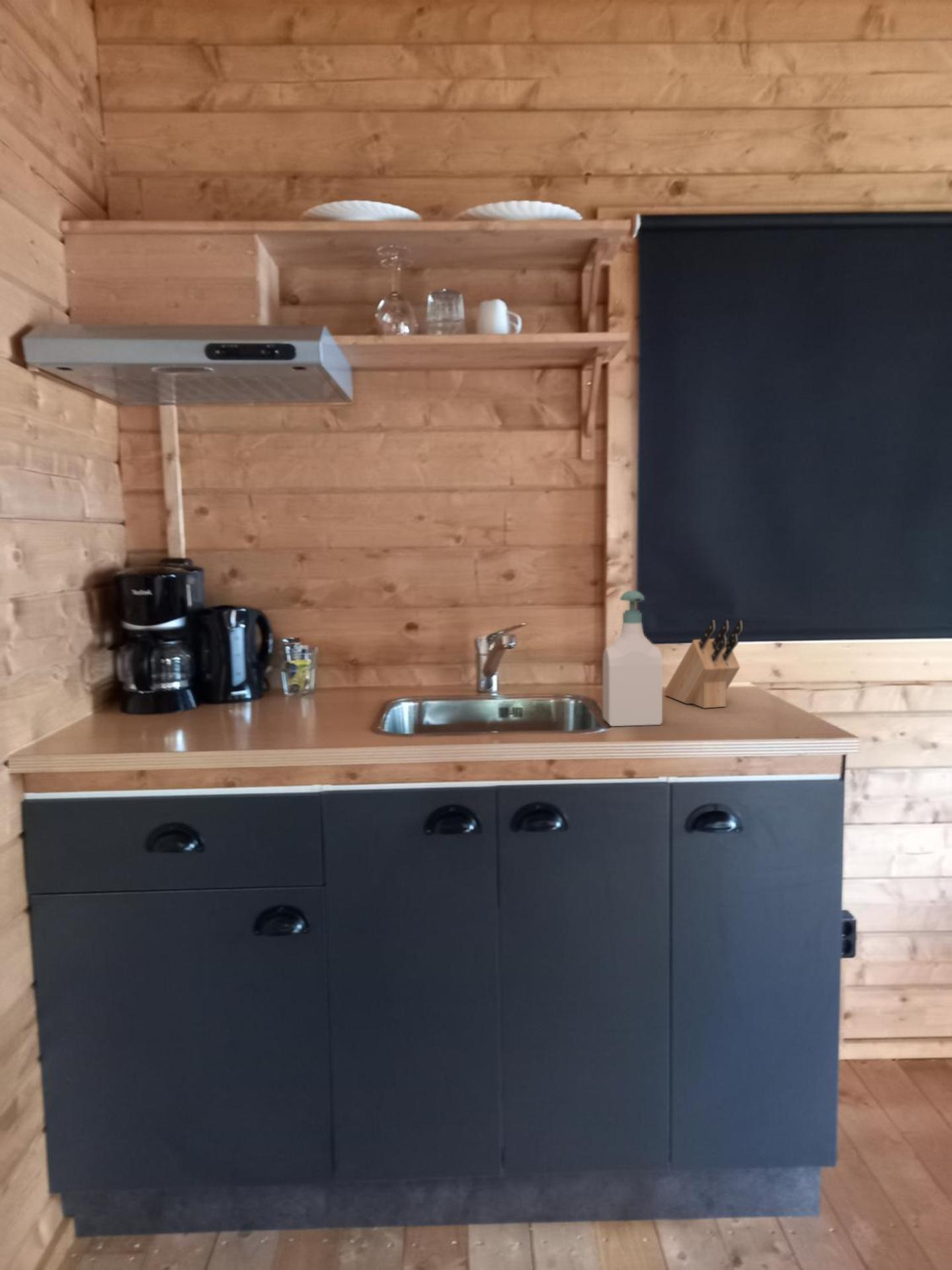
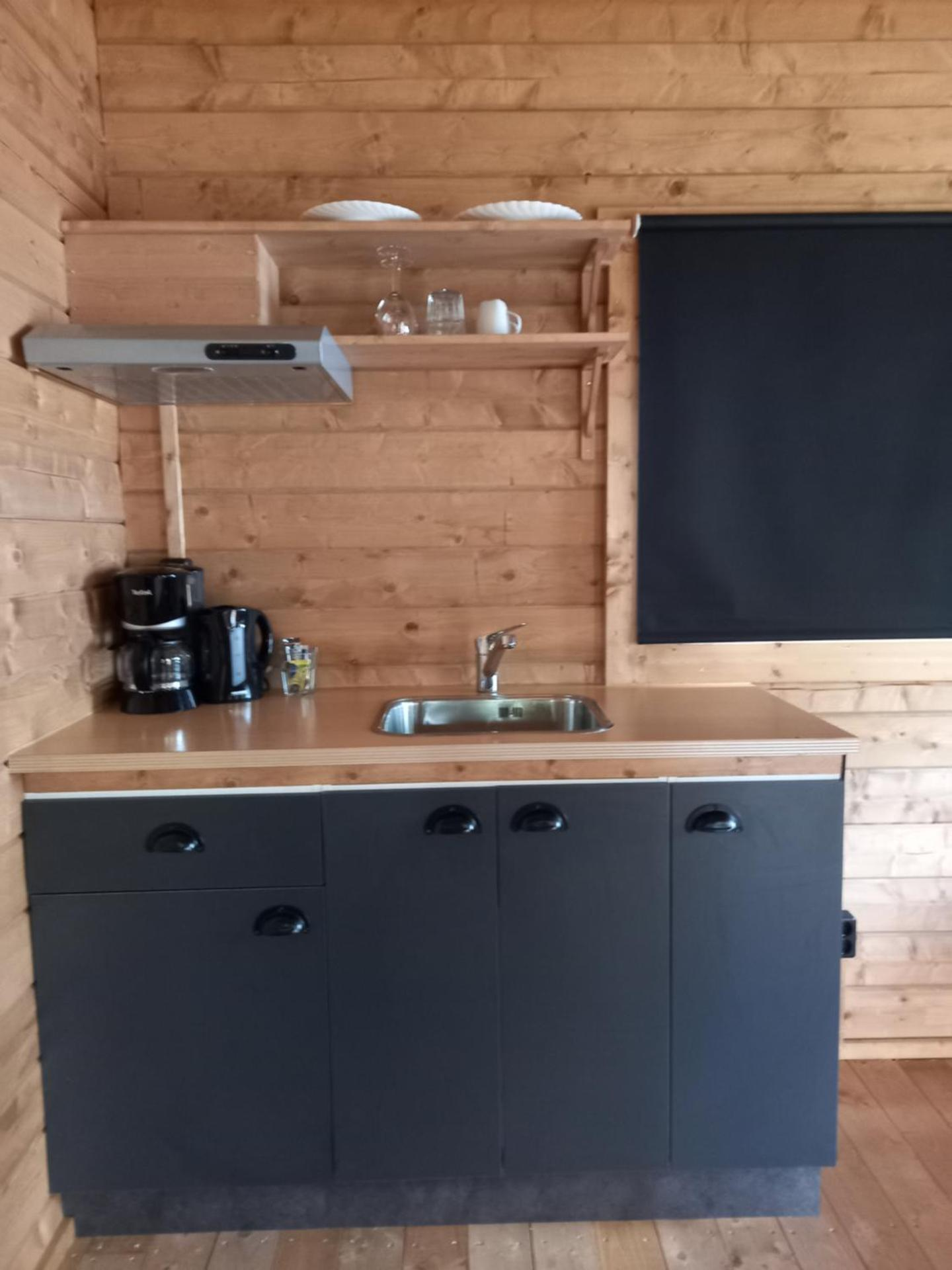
- soap bottle (633, 657)
- knife block (704, 659)
